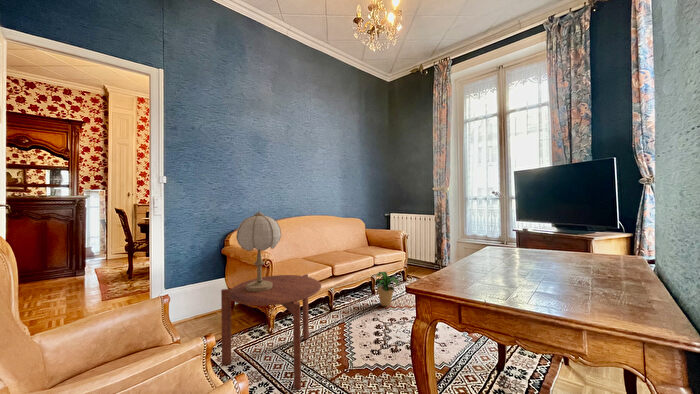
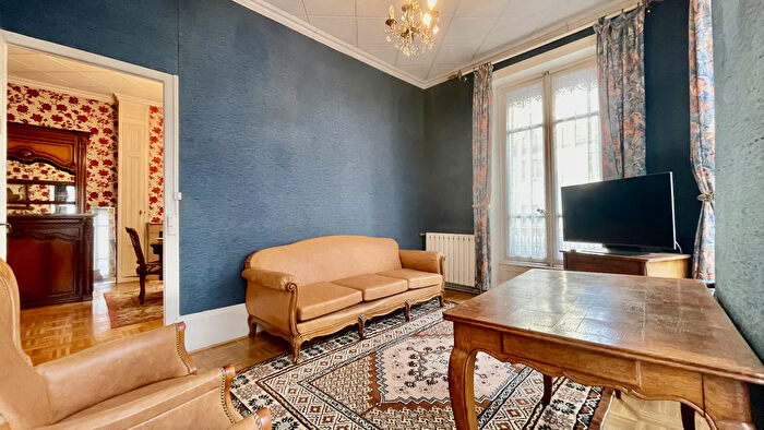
- table lamp (259, 249)
- potted plant (385, 288)
- side table (293, 321)
